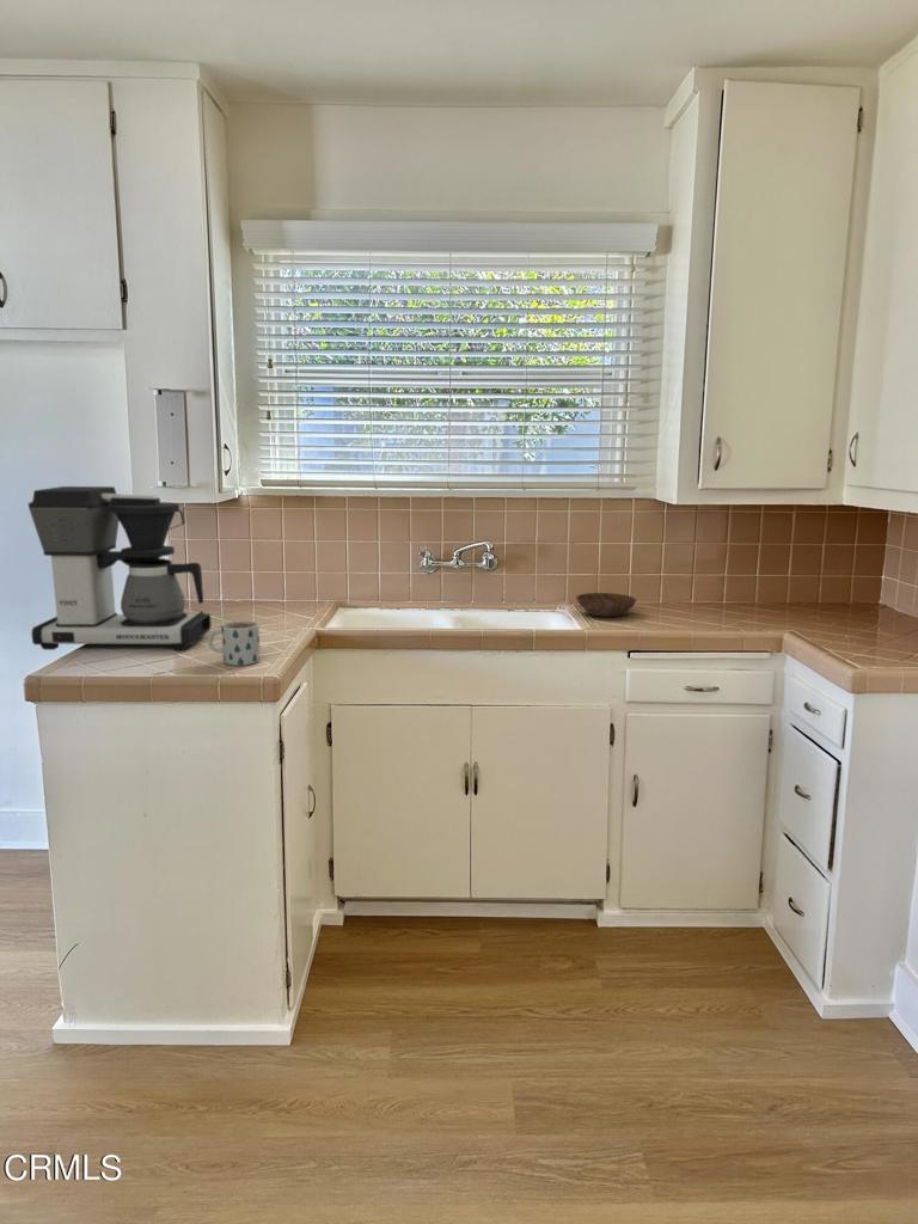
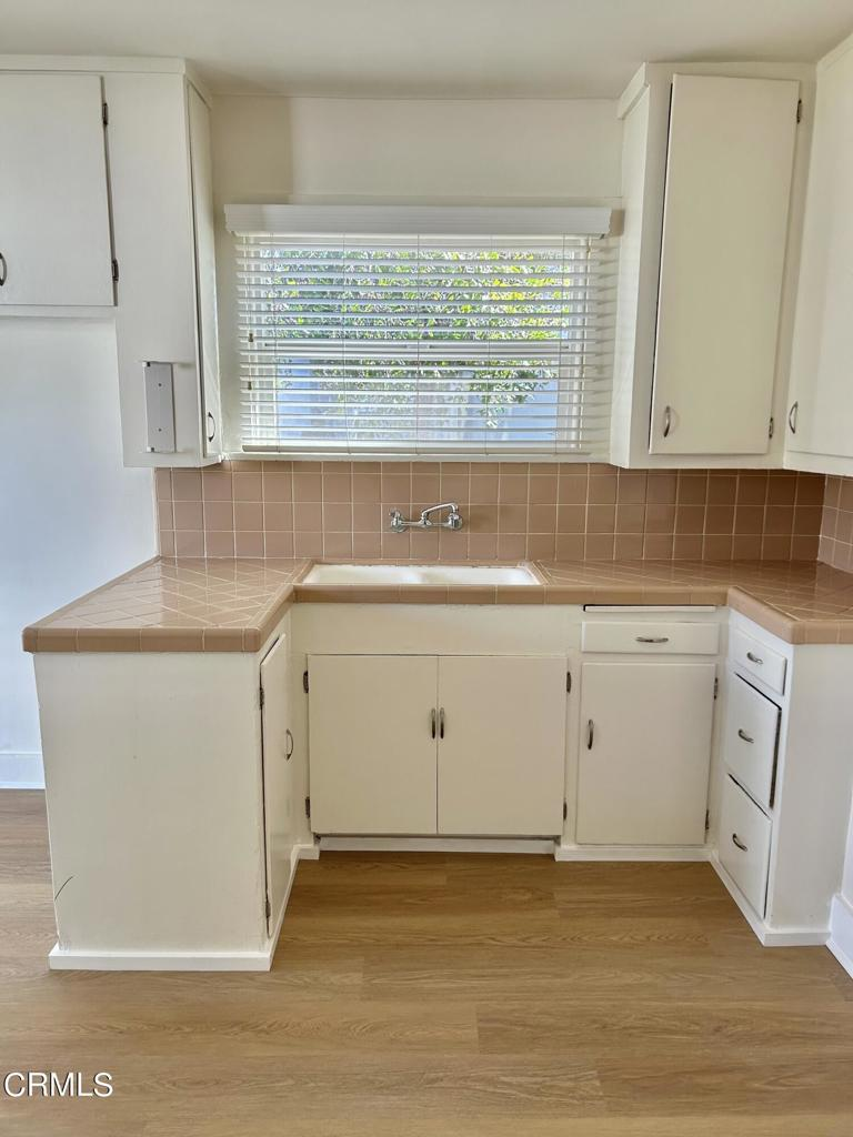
- mug (233, 642)
- coffee maker (124, 563)
- bowl (605, 606)
